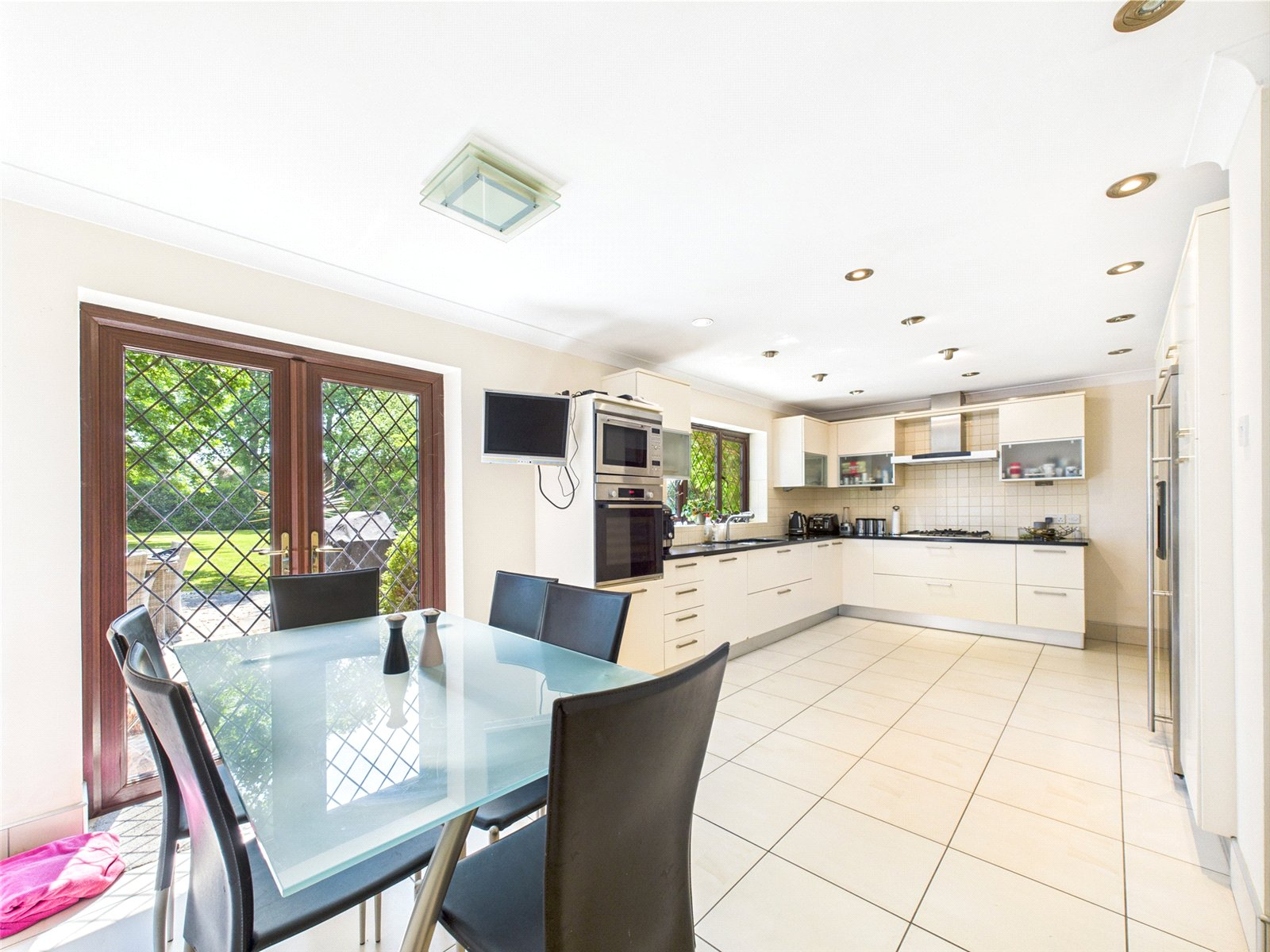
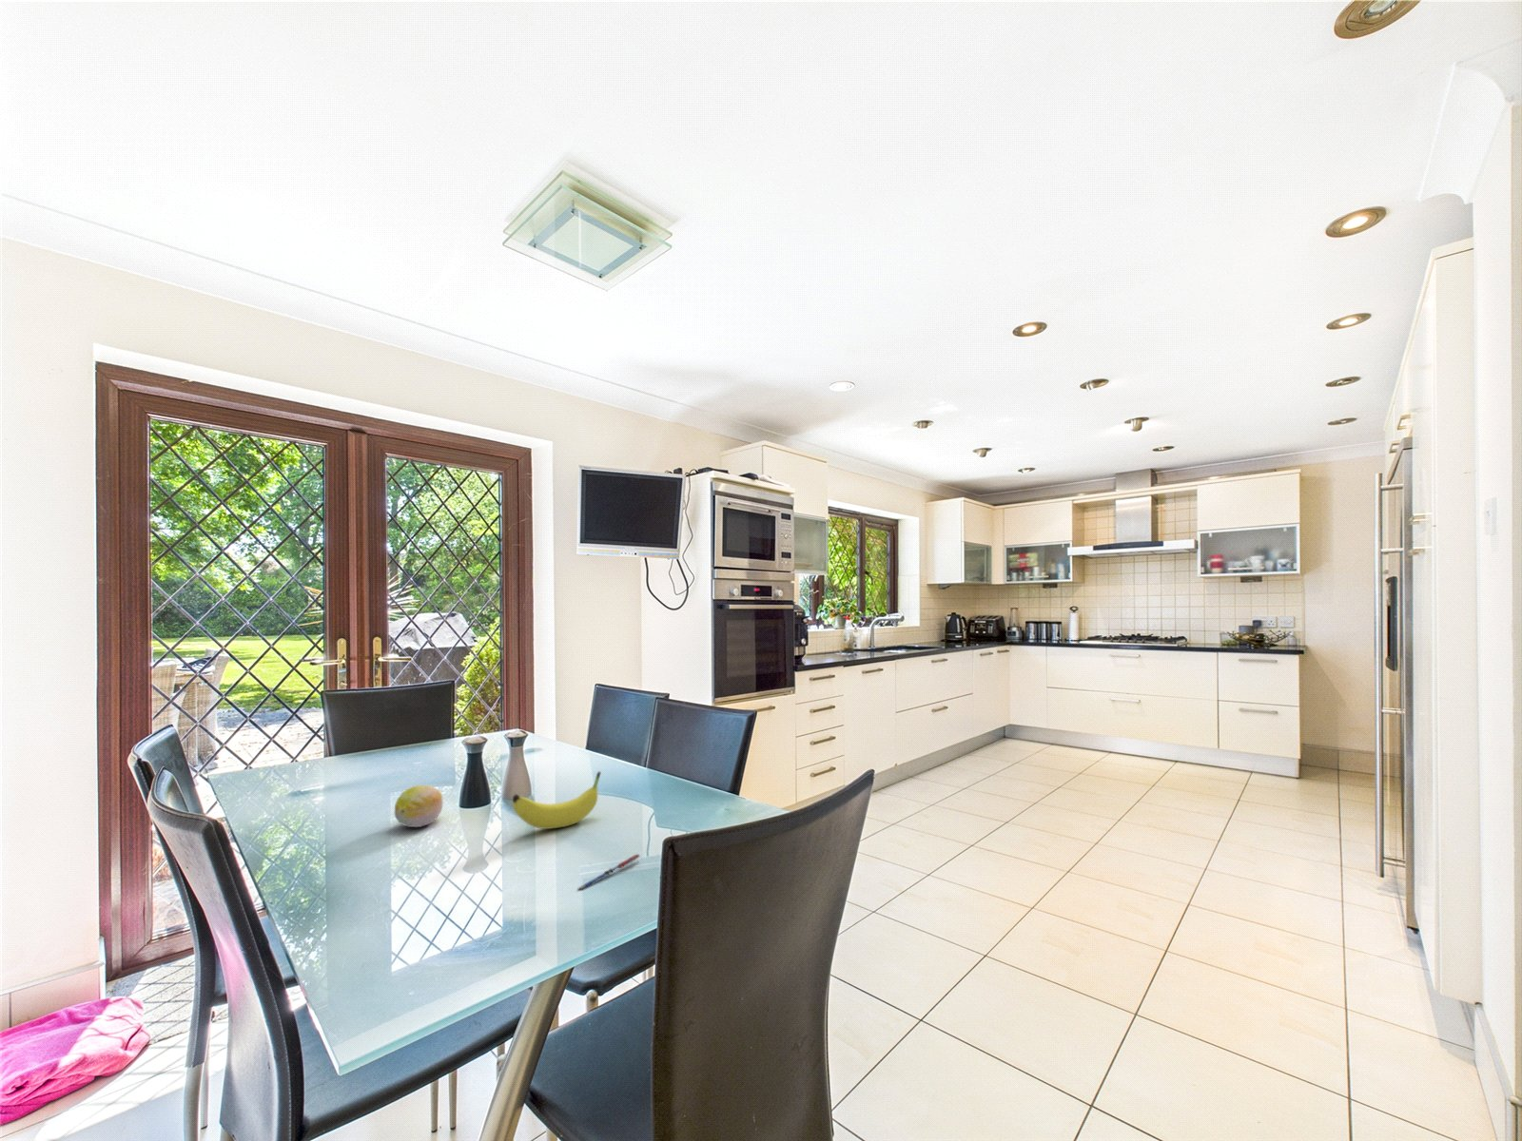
+ fruit (561, 804)
+ fruit (418, 804)
+ pen (610, 870)
